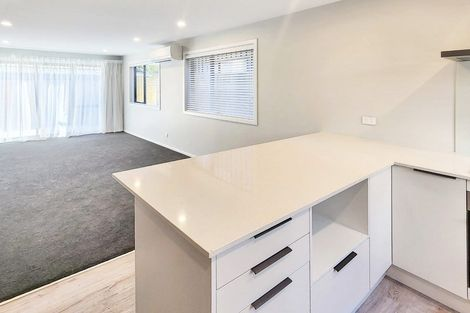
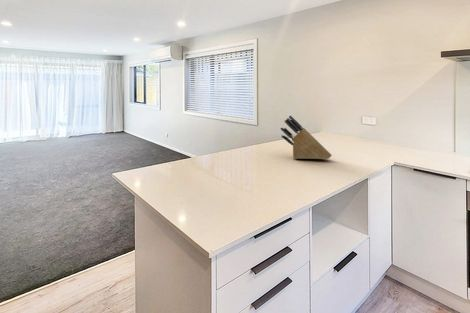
+ knife block (305, 137)
